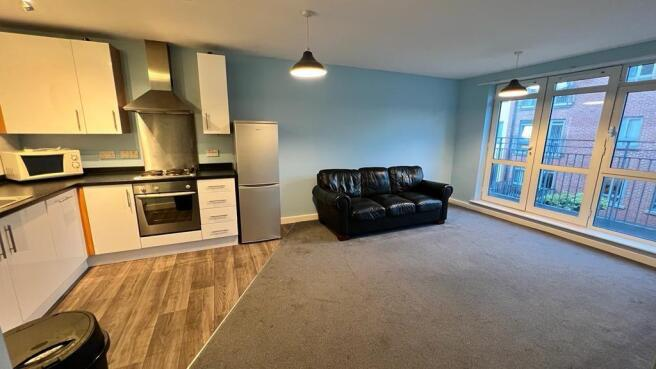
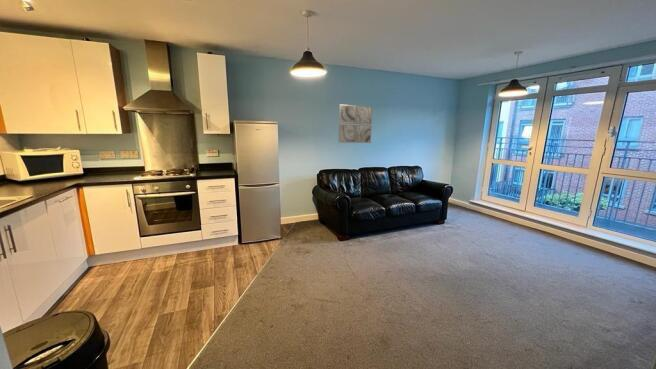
+ wall art (356, 123)
